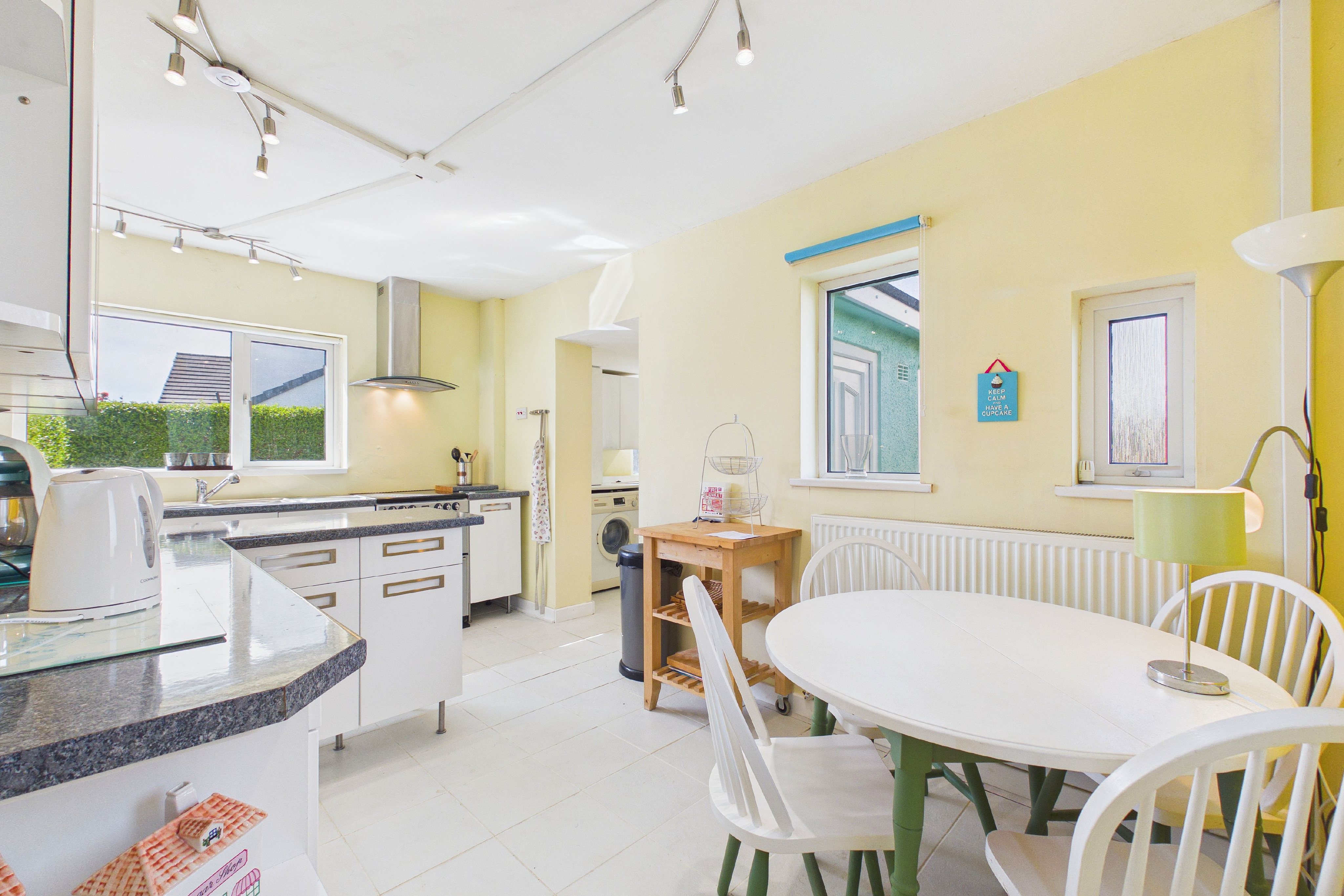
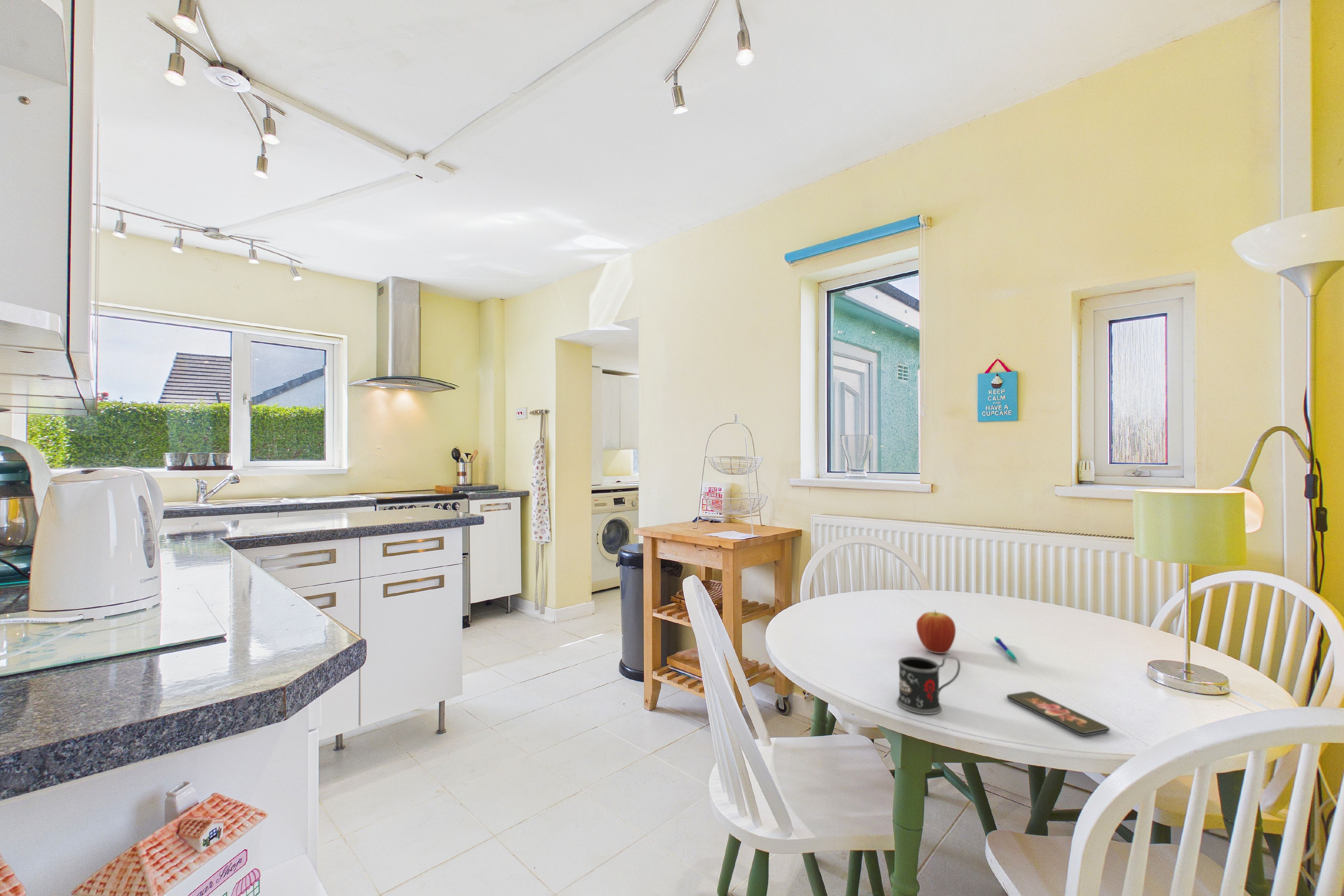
+ smartphone (1055, 712)
+ fruit (936, 630)
+ mug (929, 680)
+ pen (1005, 649)
